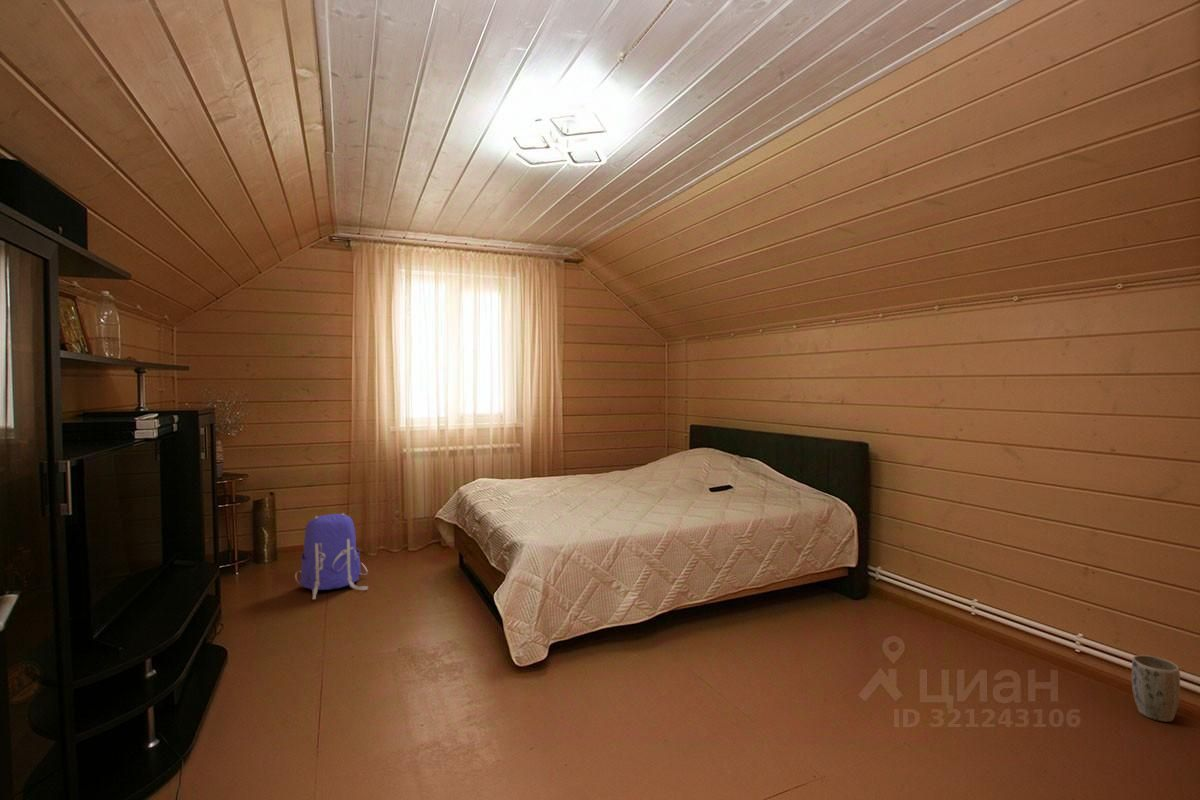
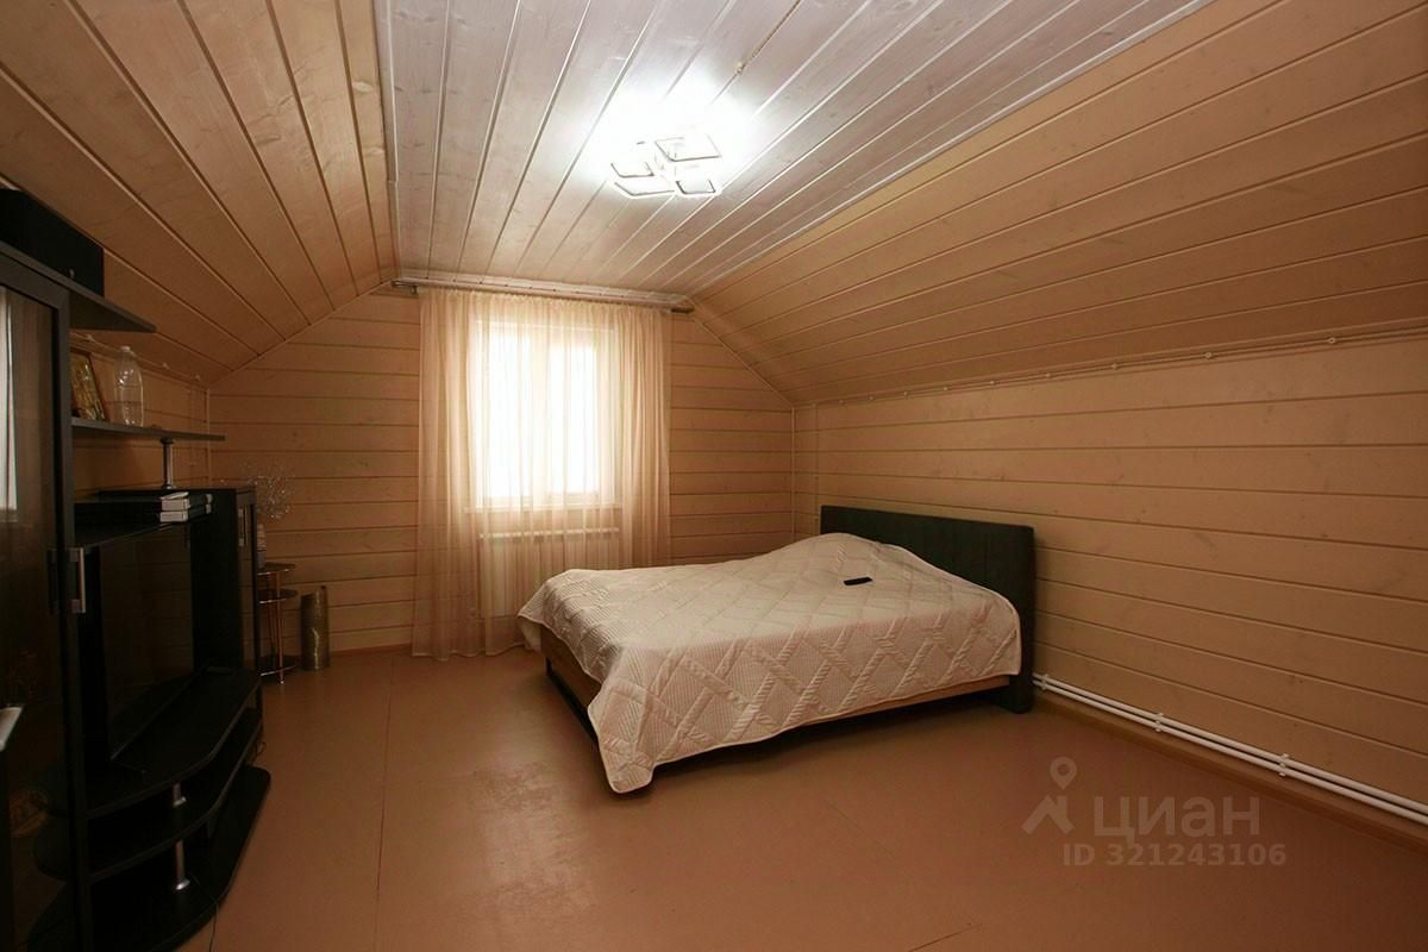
- plant pot (1155, 688)
- backpack (334, 551)
